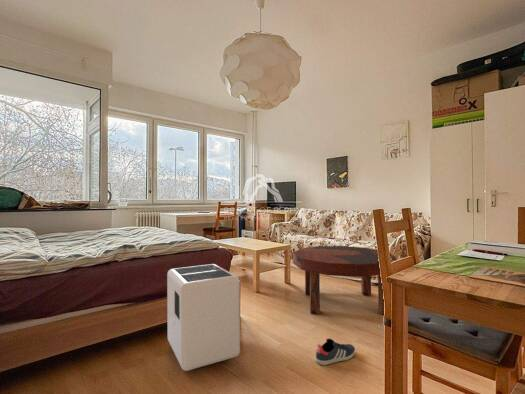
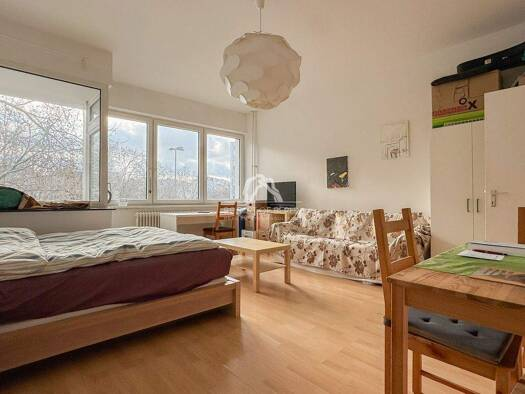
- coffee table (341, 275)
- sneaker (336, 348)
- air purifier (201, 311)
